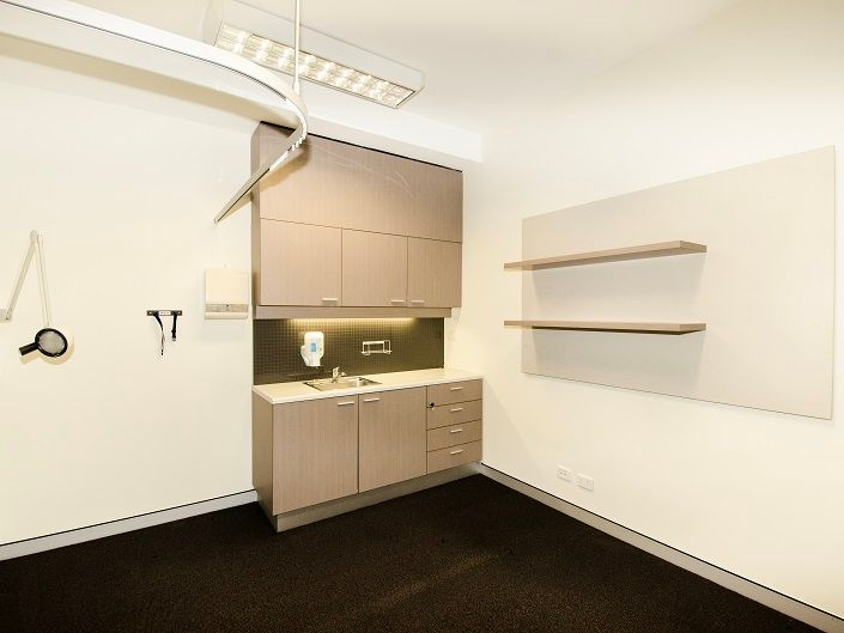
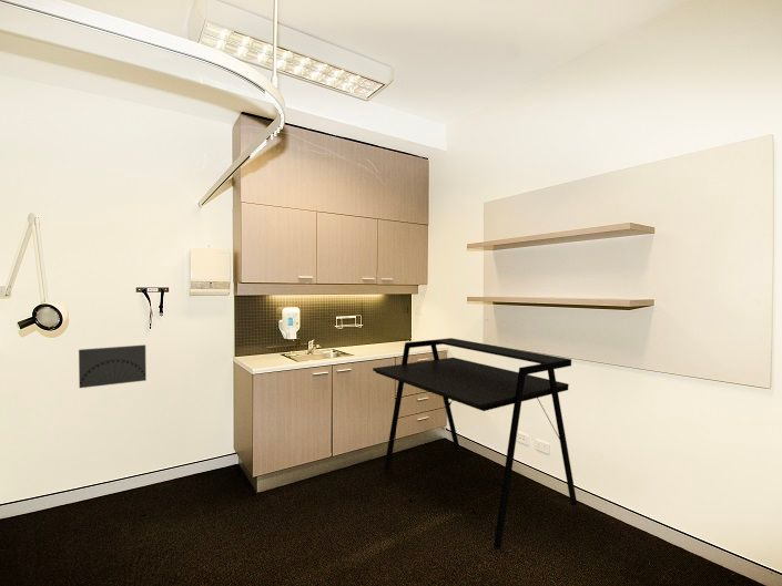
+ desk (454, 424)
+ wall art (113, 366)
